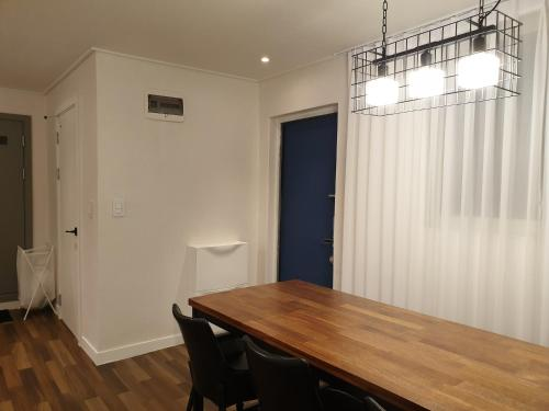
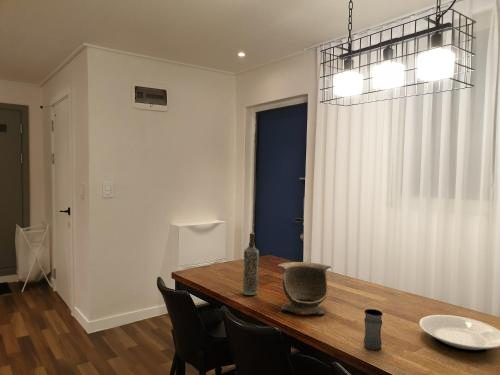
+ bottle (250, 263)
+ decorative bowl (304, 286)
+ jar (373, 329)
+ plate (460, 335)
